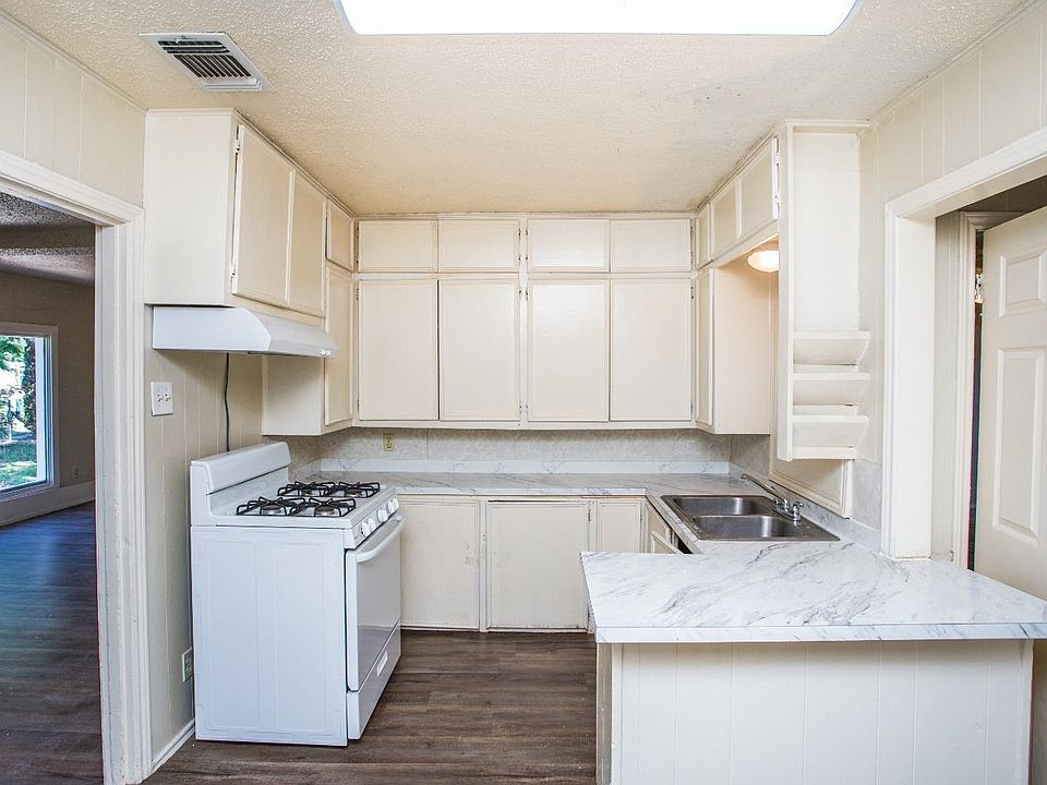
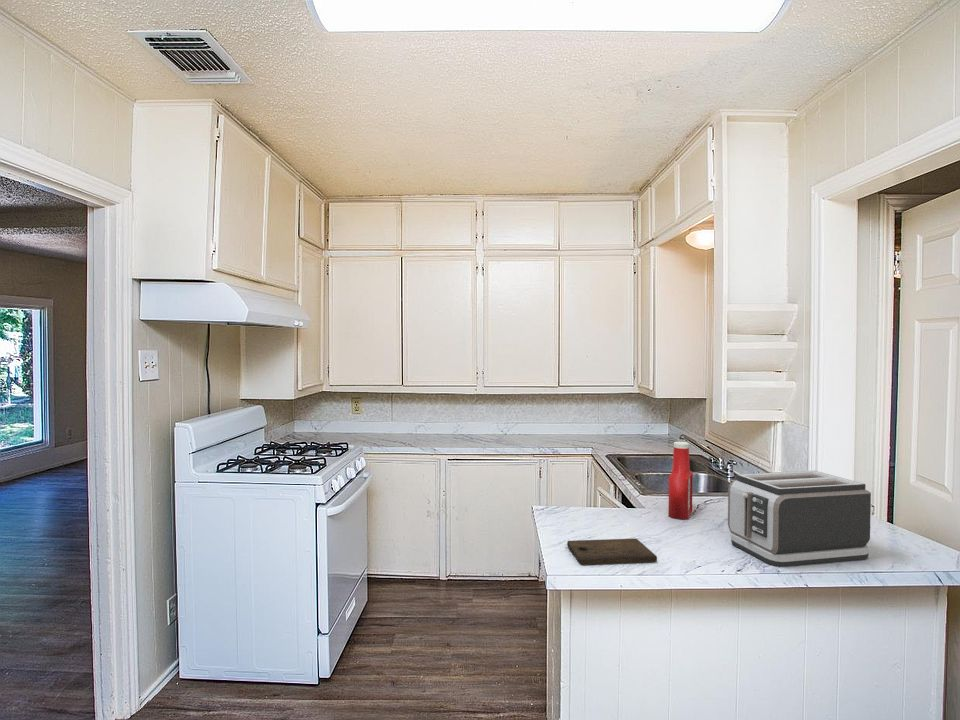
+ toaster (794, 514)
+ soap bottle (680, 478)
+ cutting board (610, 550)
